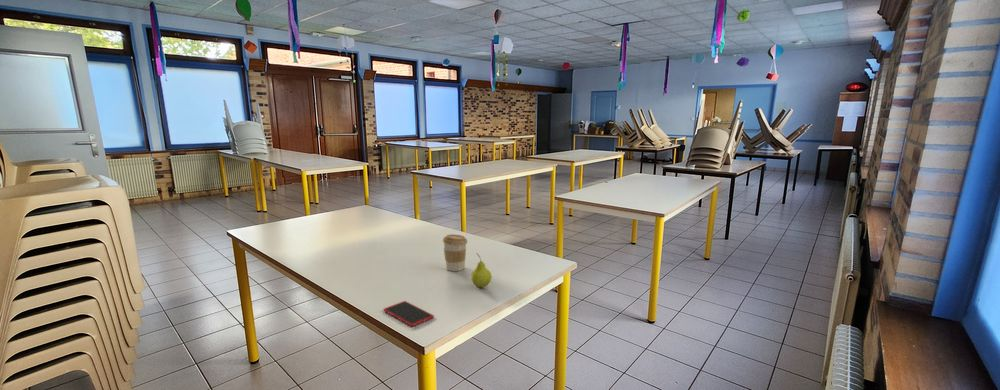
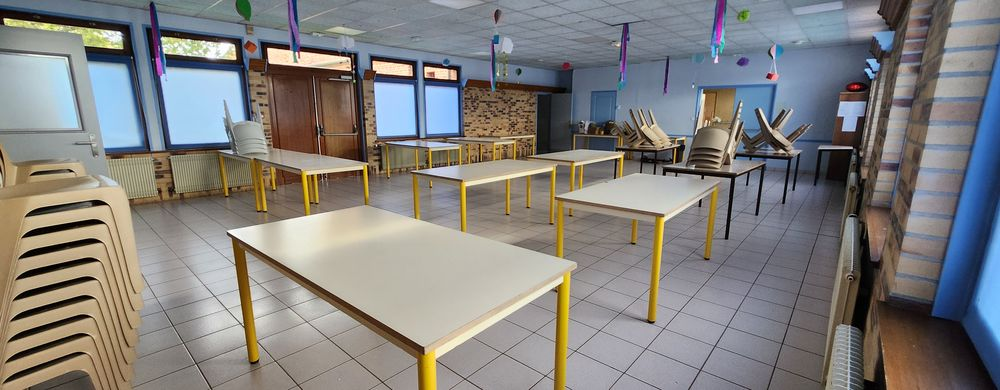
- fruit (481, 270)
- smartphone (408, 312)
- coffee cup (455, 251)
